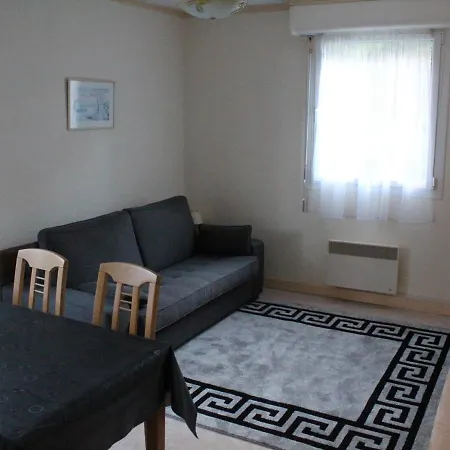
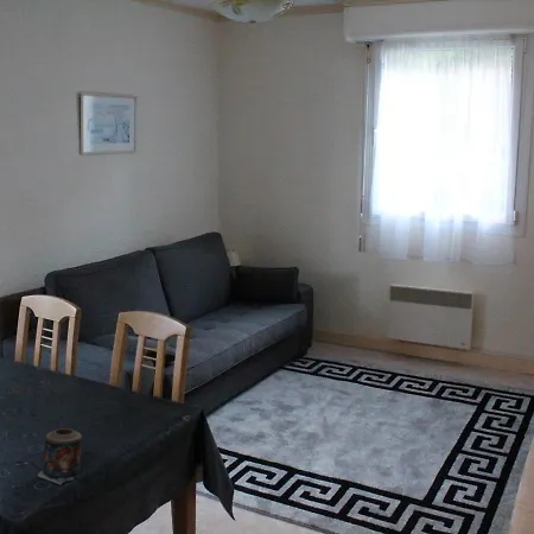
+ candle (61, 453)
